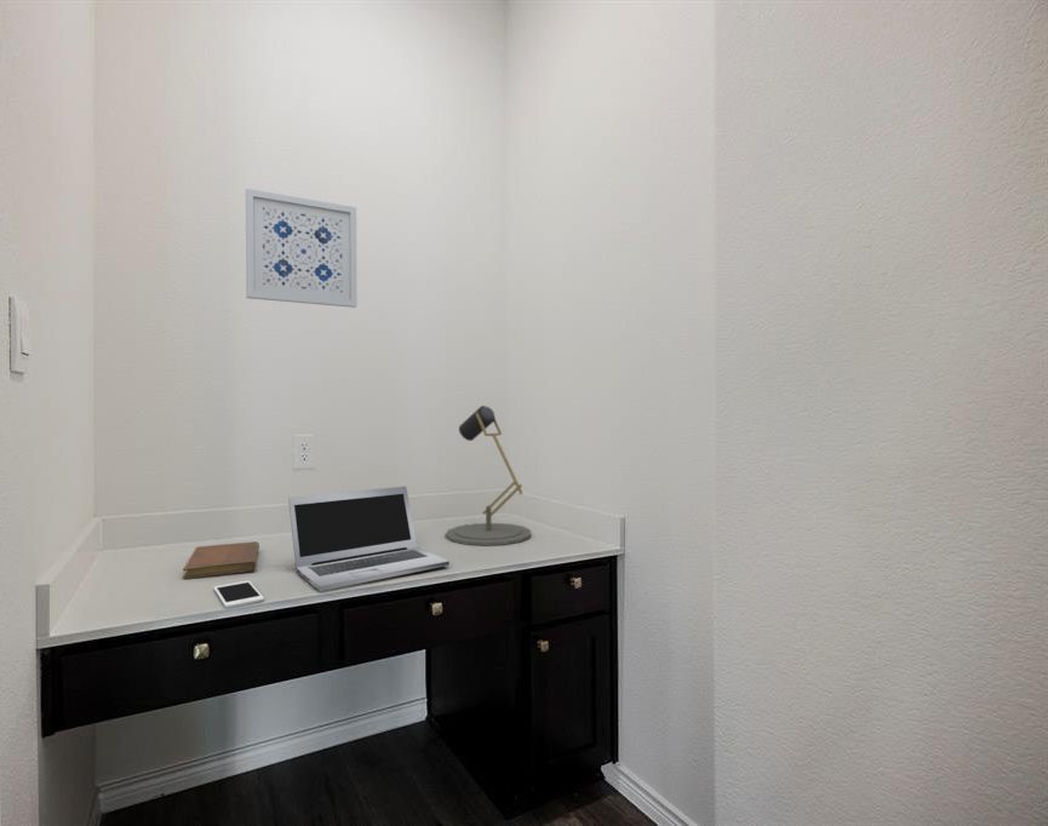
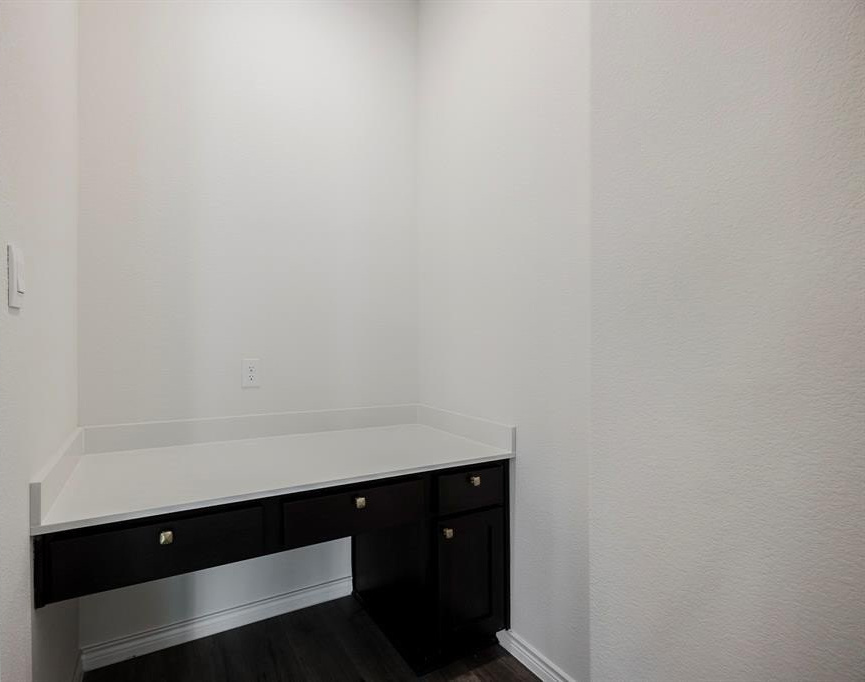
- cell phone (237, 592)
- wall art (303, 251)
- notebook (224, 557)
- desk lamp (505, 464)
- laptop (368, 532)
